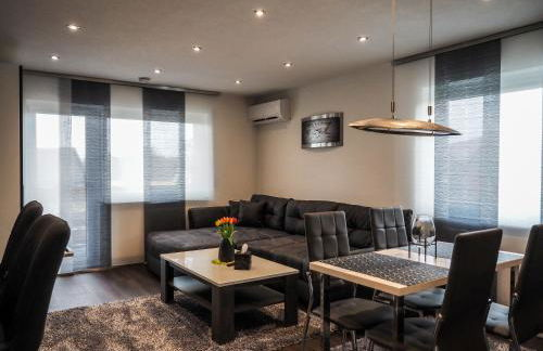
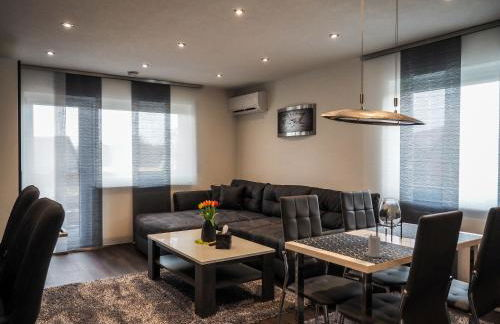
+ candle (374, 244)
